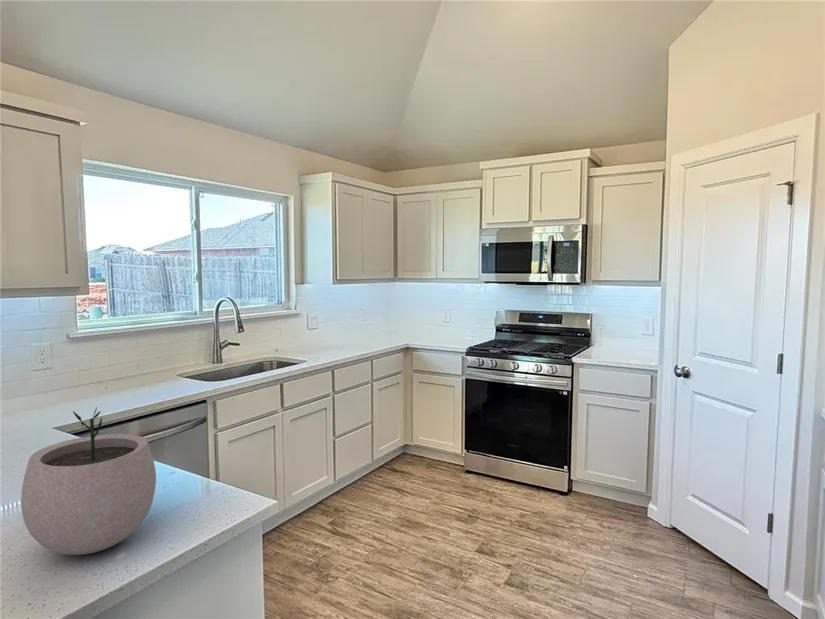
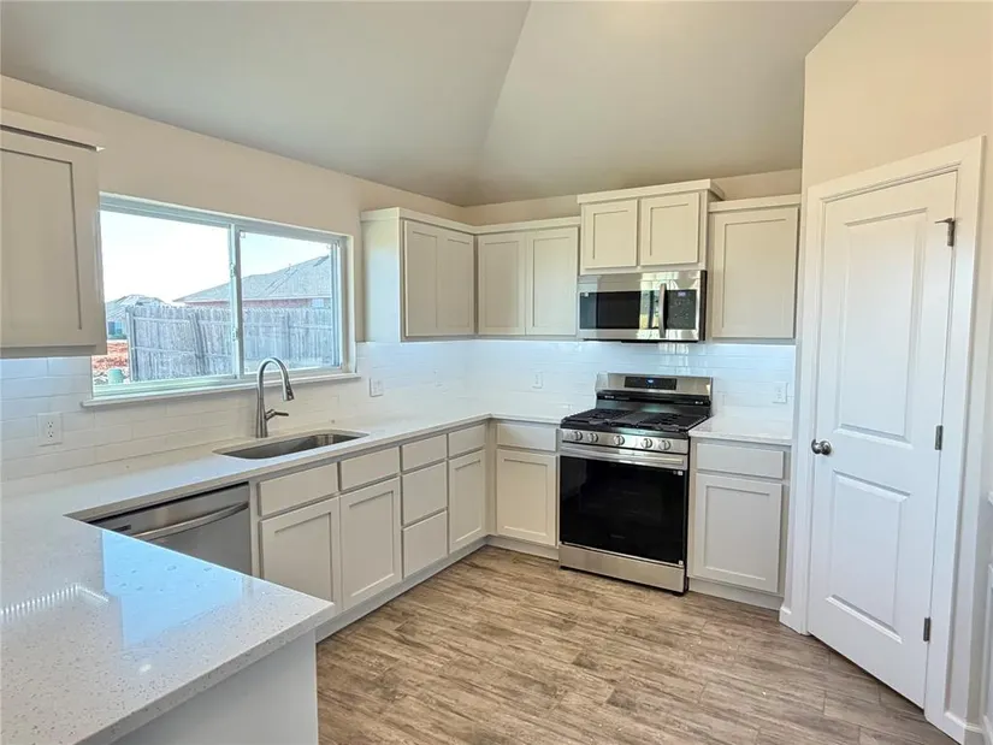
- plant pot (92, 475)
